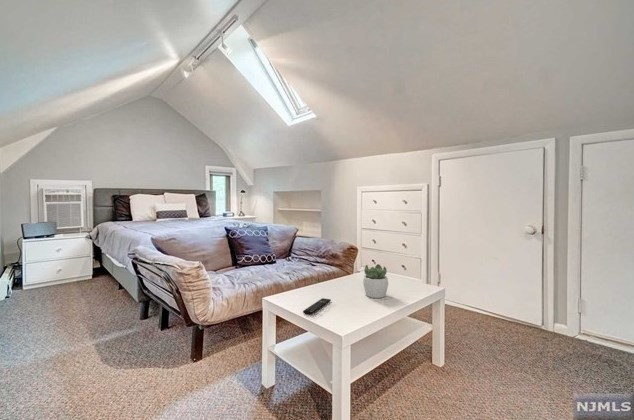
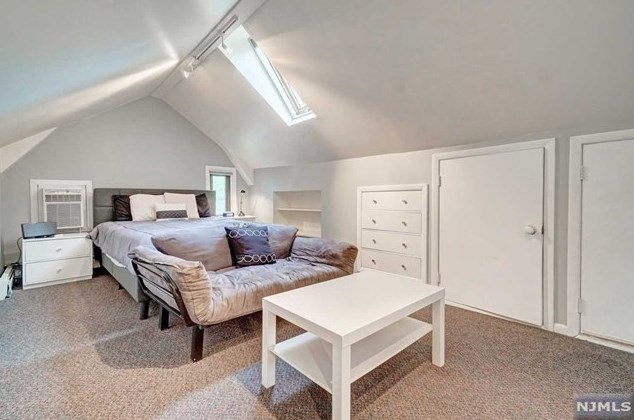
- succulent plant (375, 280)
- remote control (317, 306)
